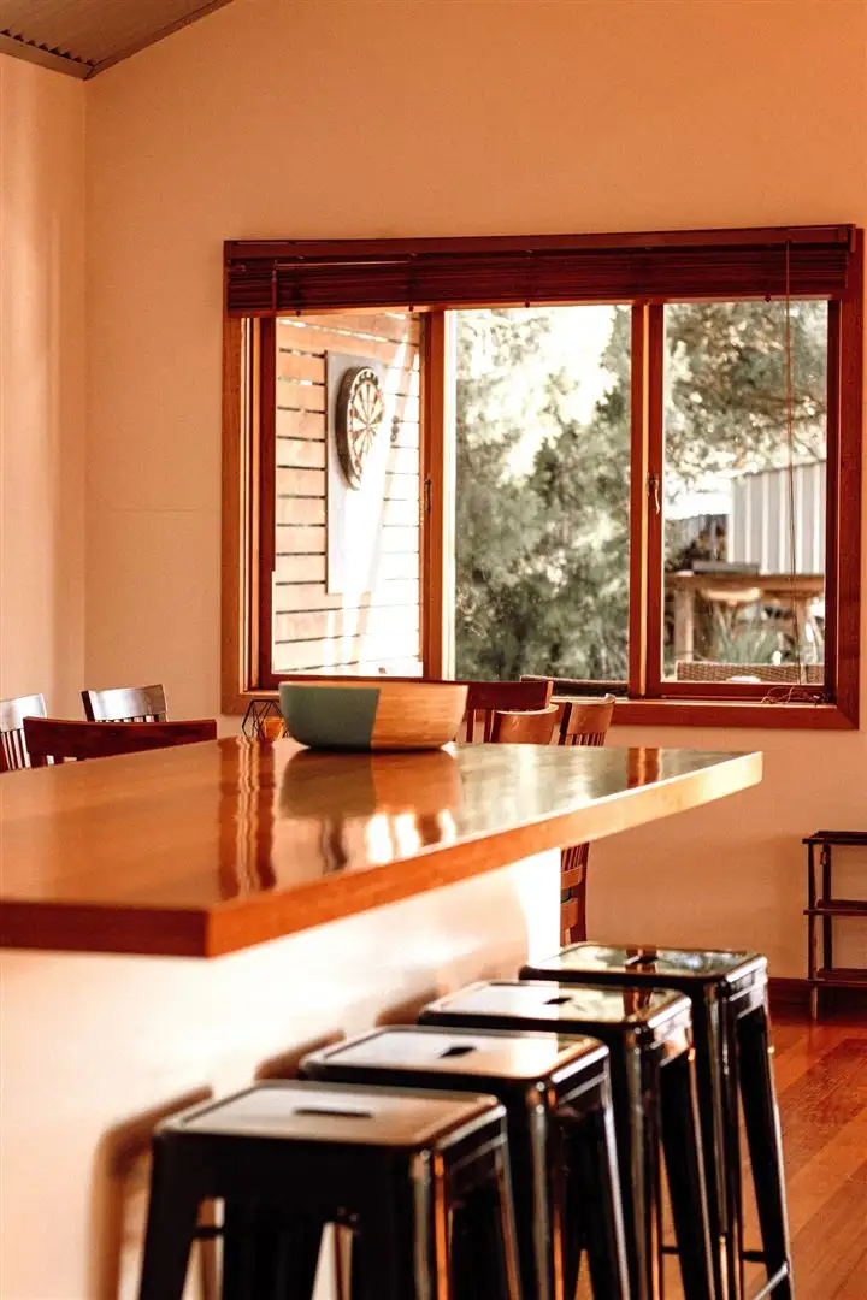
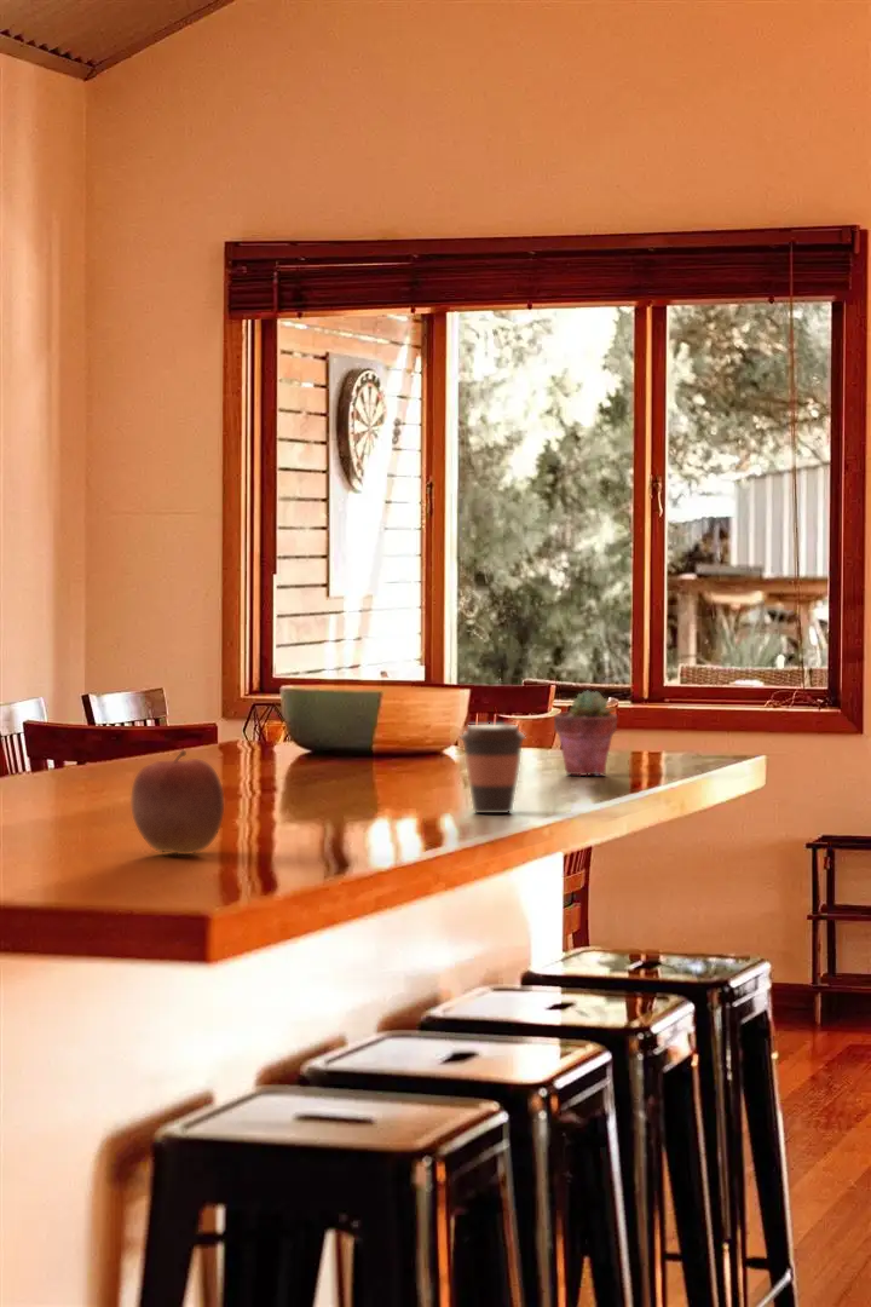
+ coffee cup (492, 768)
+ potted succulent (586, 731)
+ apple (177, 801)
